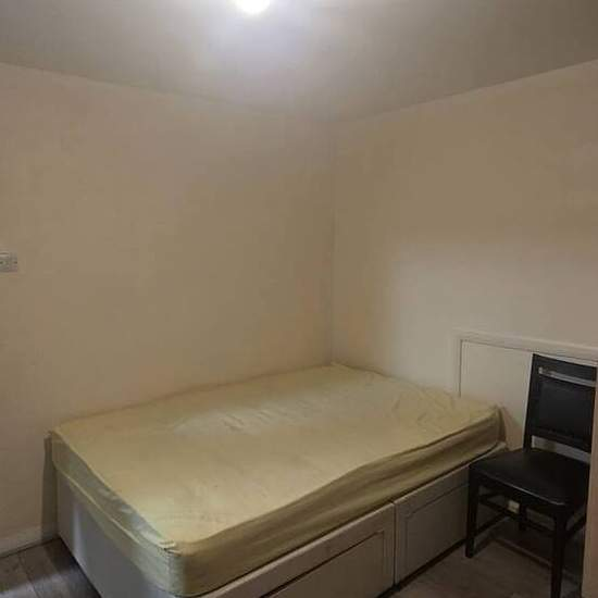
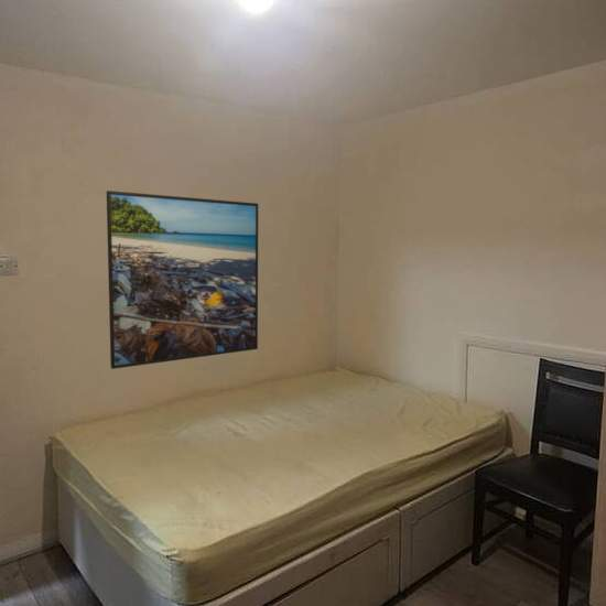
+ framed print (191, 279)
